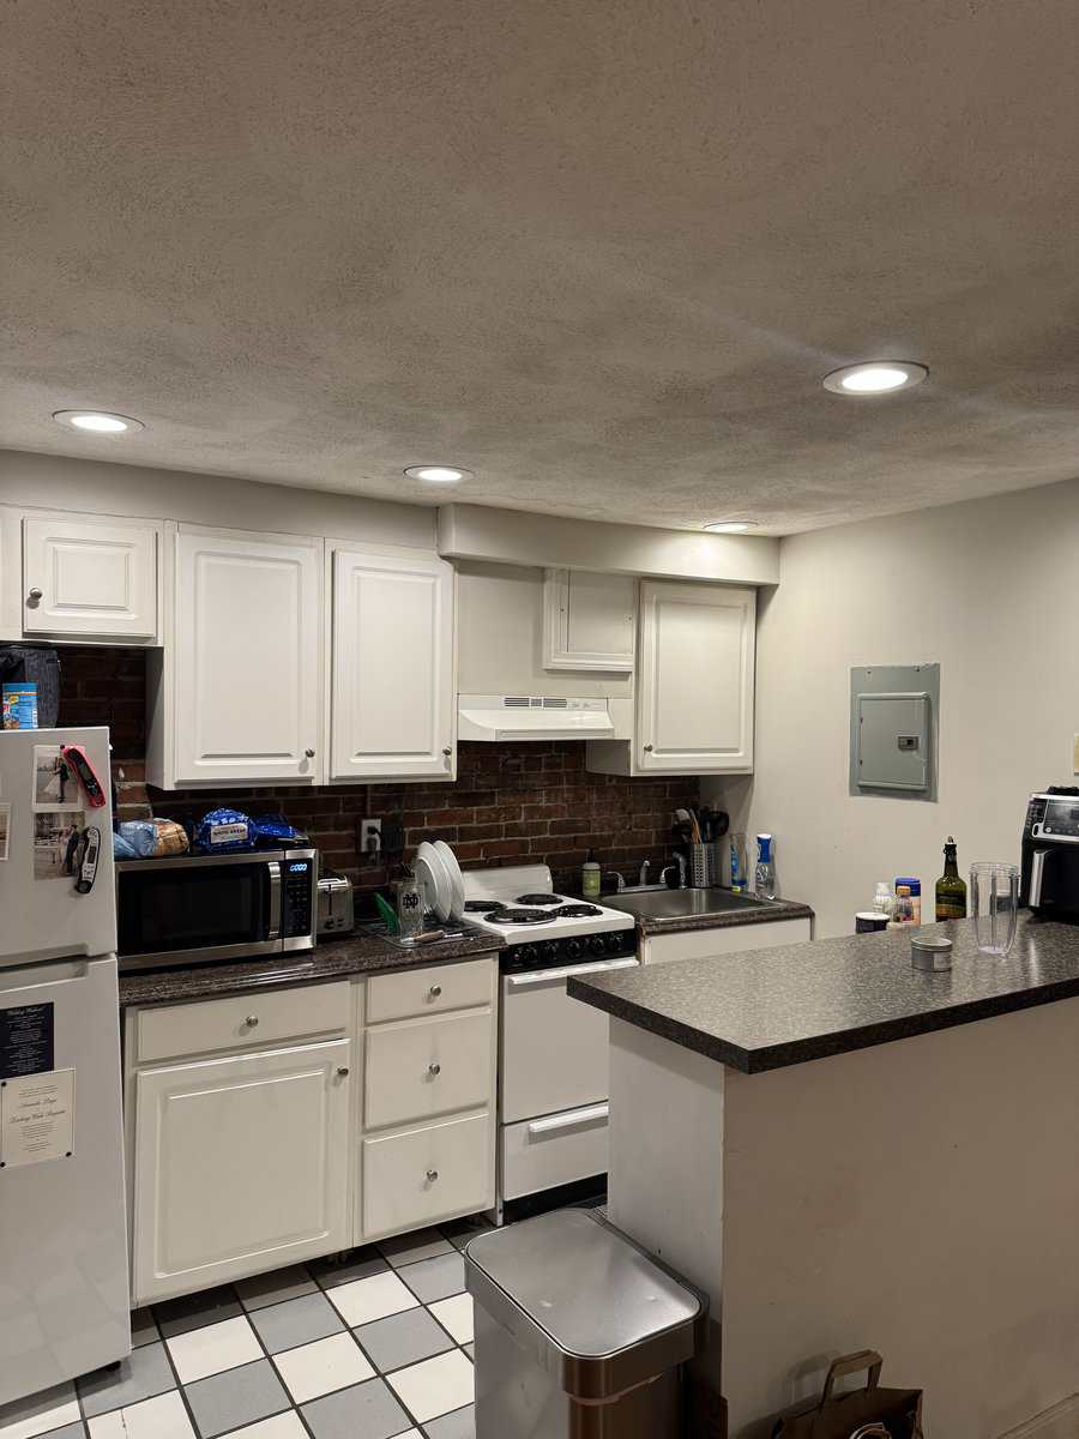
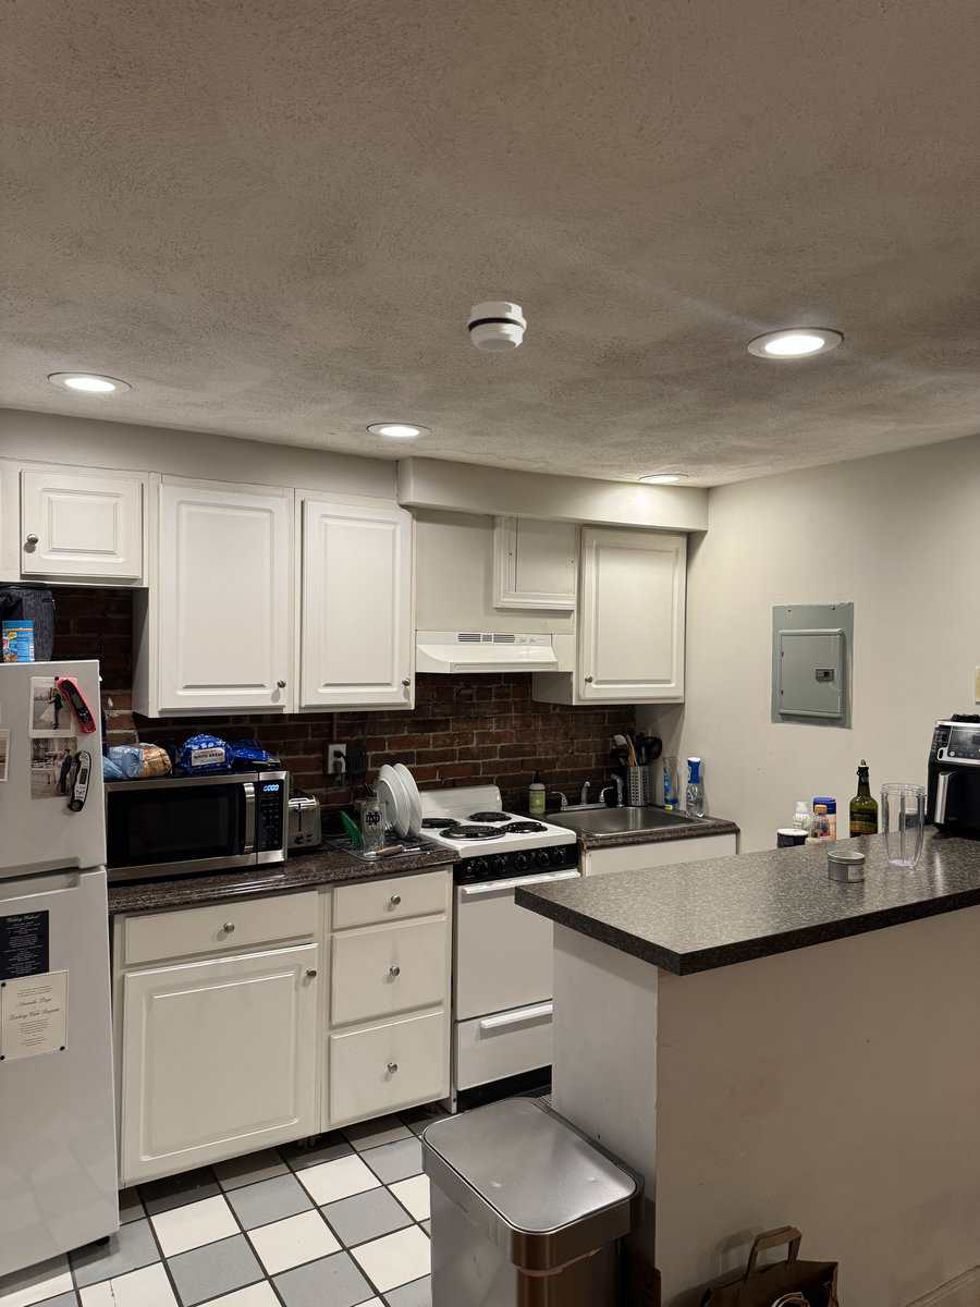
+ smoke detector (497, 327)
